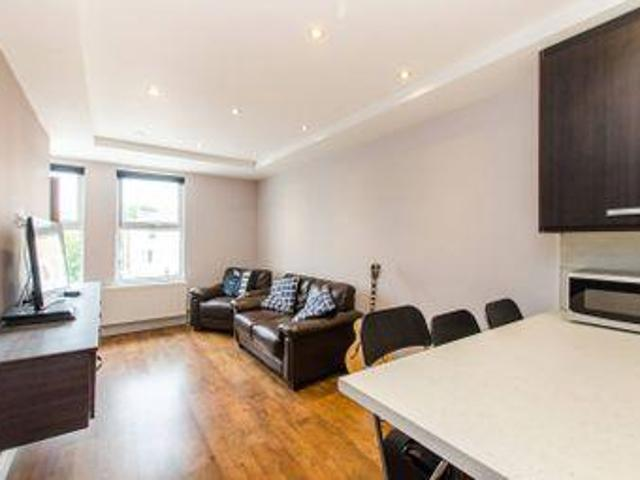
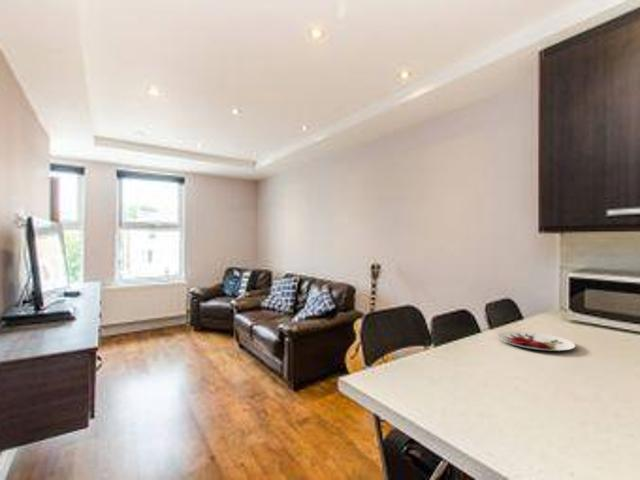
+ plate (534, 339)
